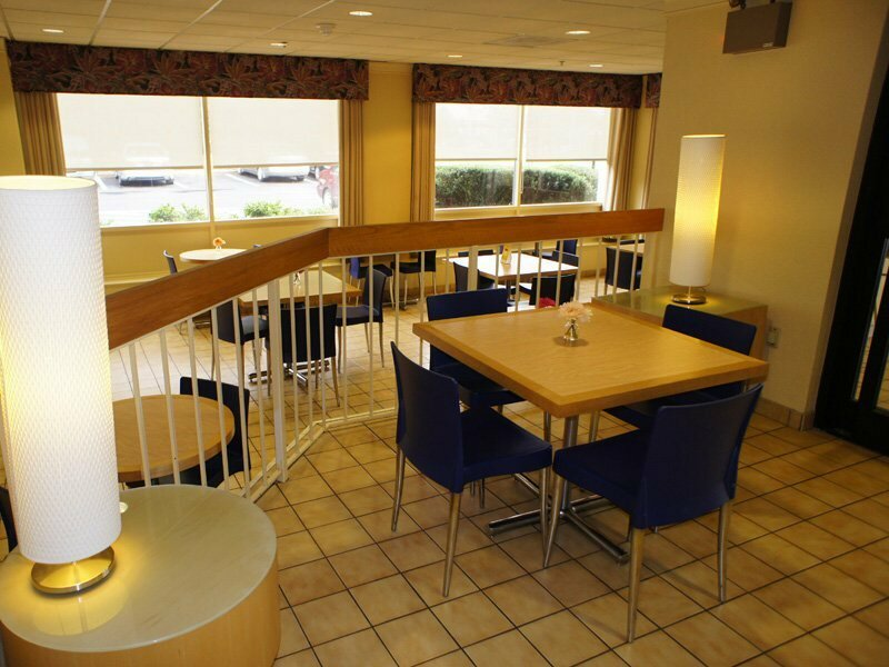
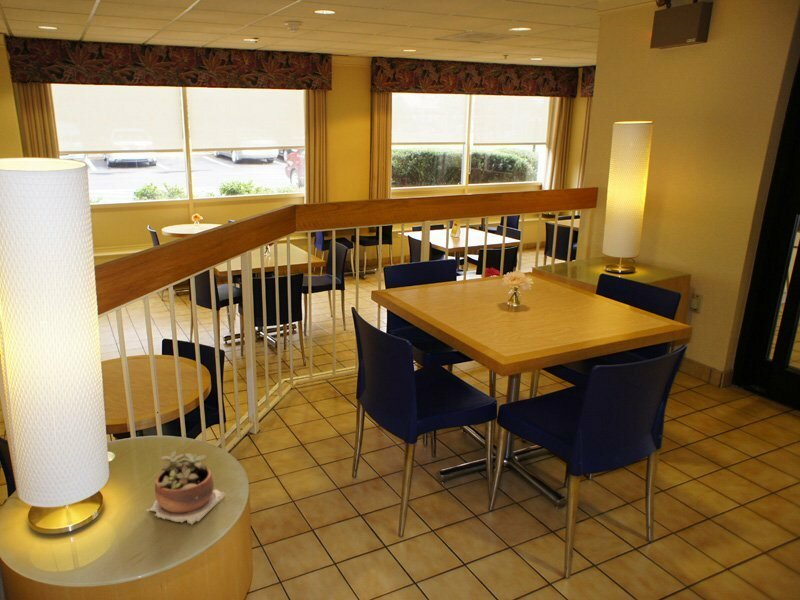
+ succulent plant (184, 481)
